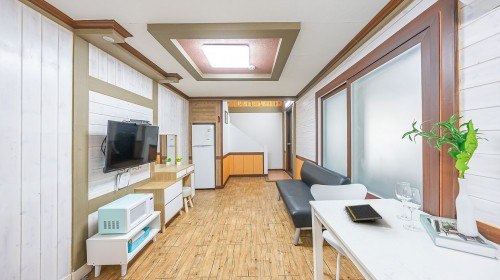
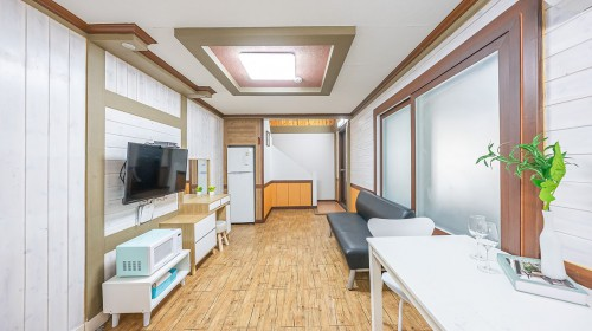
- notepad (361, 212)
